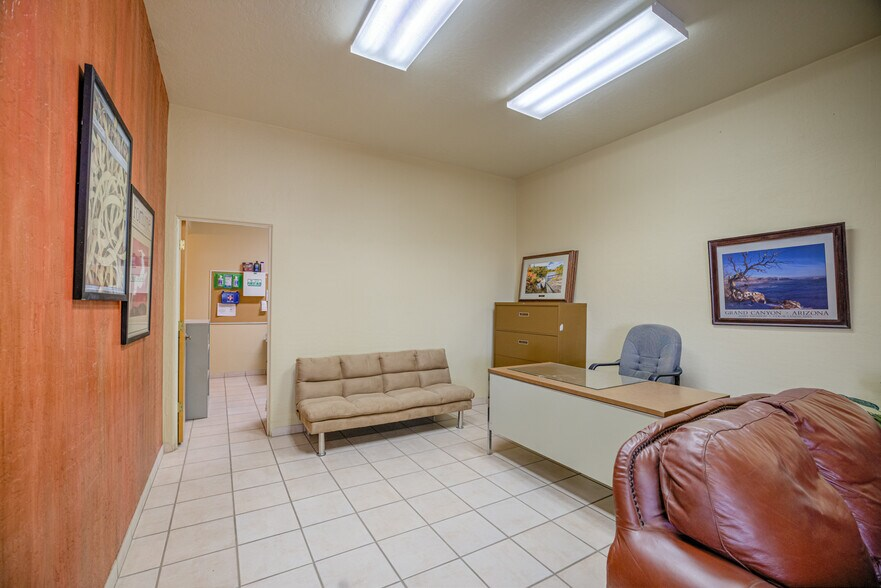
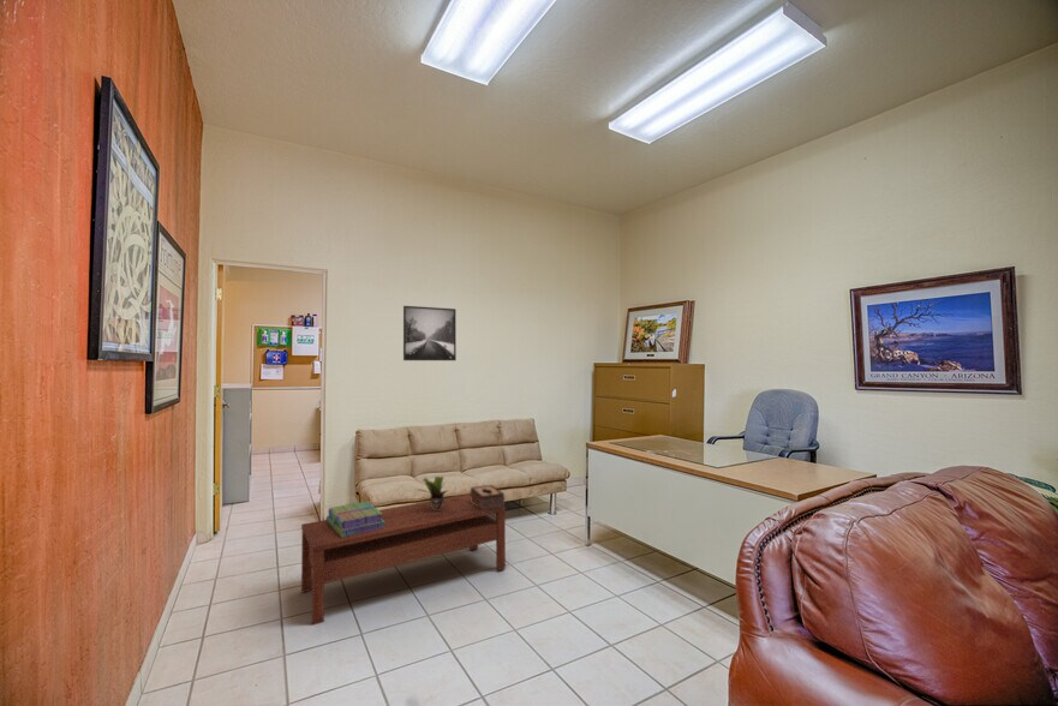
+ stack of books (354, 516)
+ coffee table (408, 546)
+ tissue box (486, 497)
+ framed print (430, 334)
+ potted plant (437, 492)
